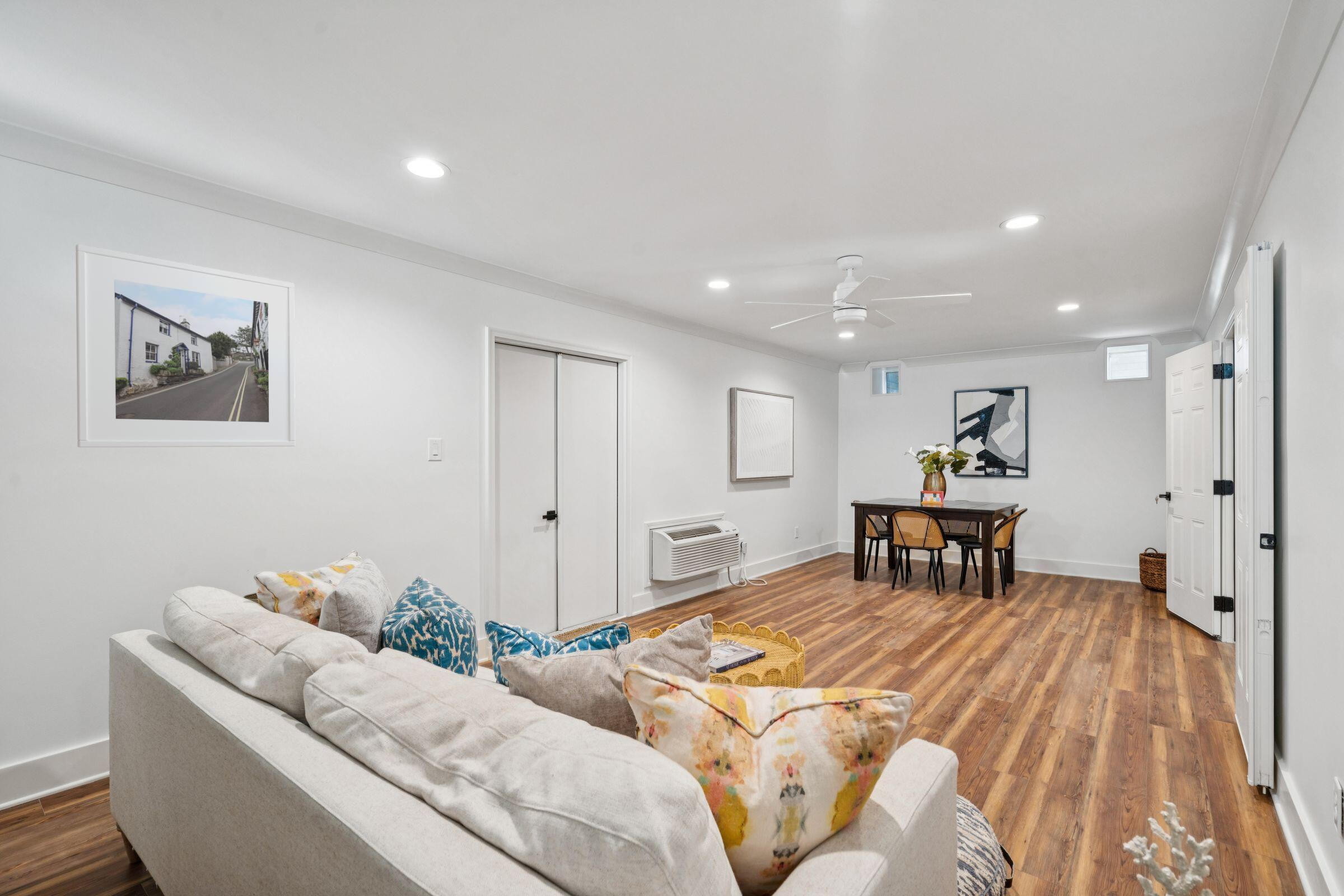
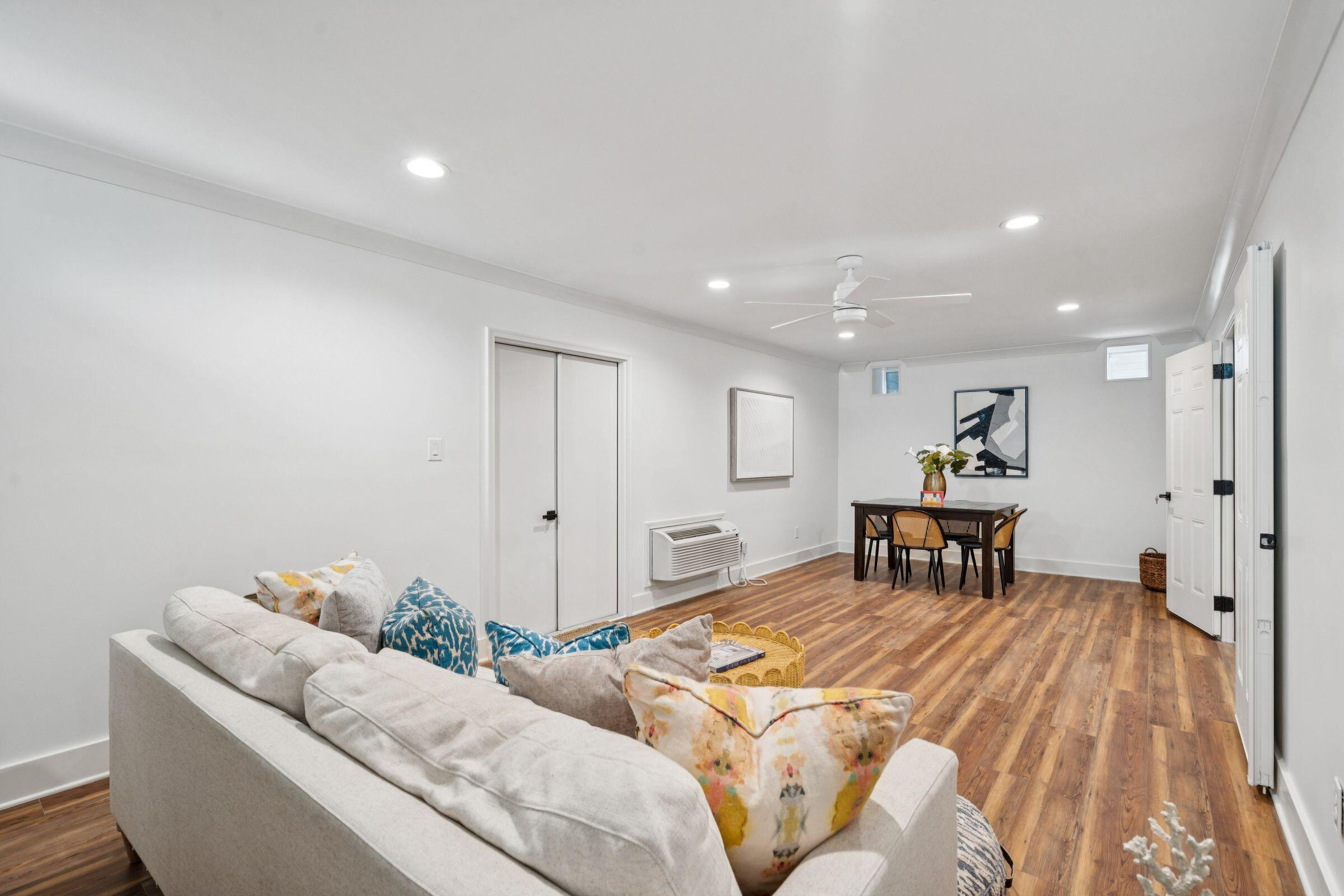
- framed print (197, 356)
